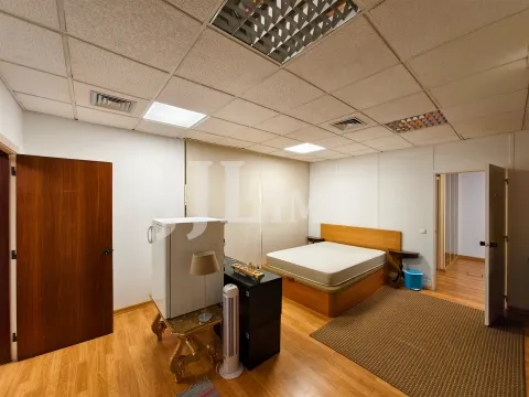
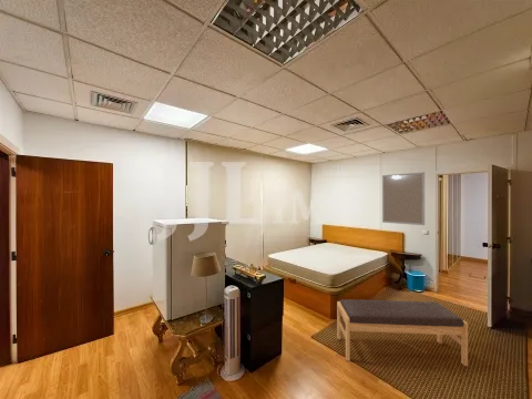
+ home mirror (401, 198)
+ bench (396, 329)
